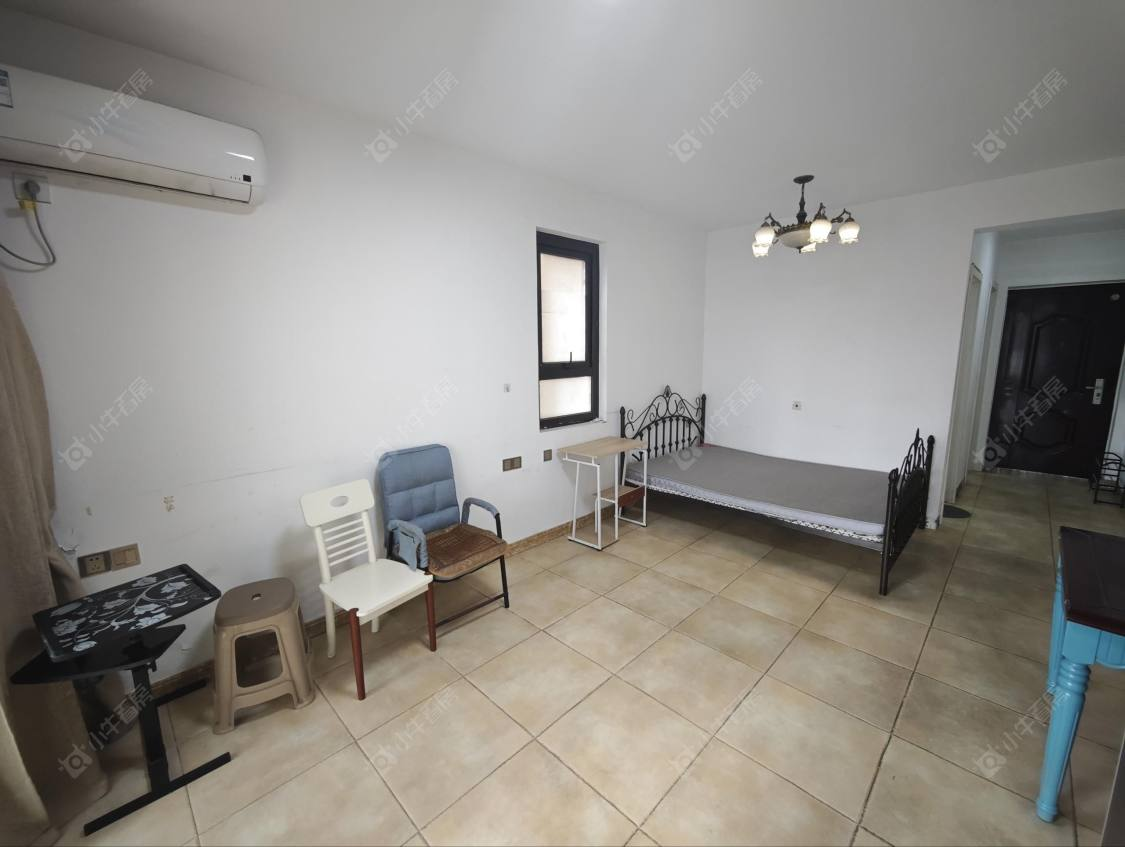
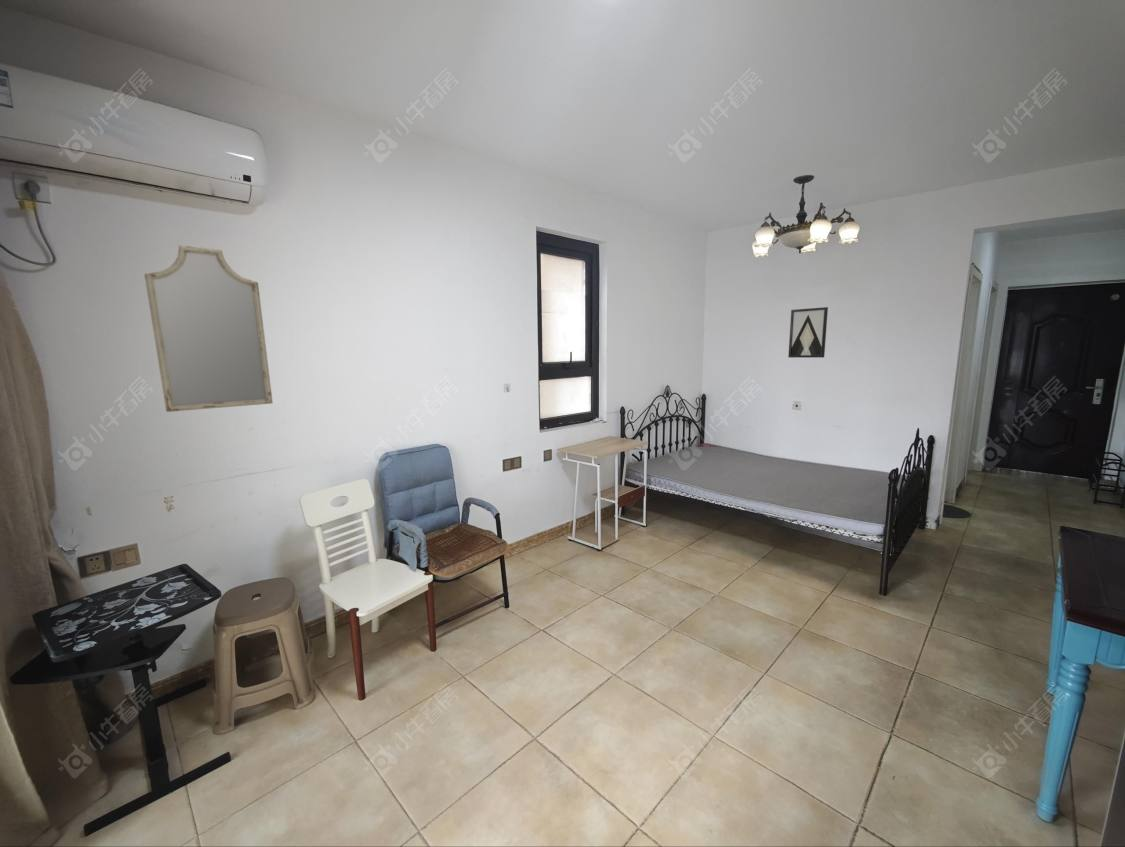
+ home mirror (212, 329)
+ wall art (807, 333)
